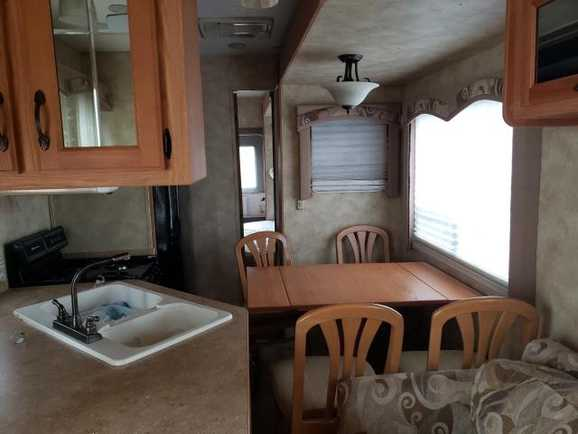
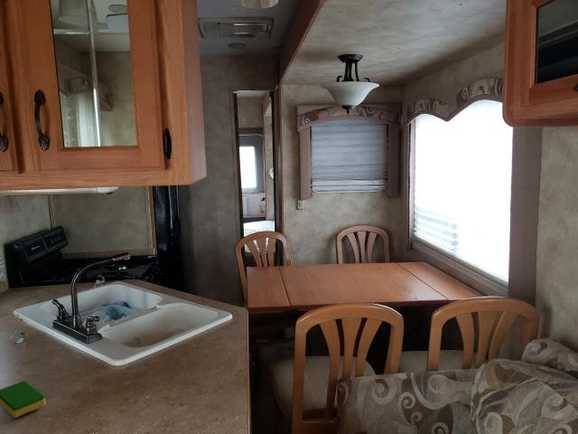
+ dish sponge (19, 398)
